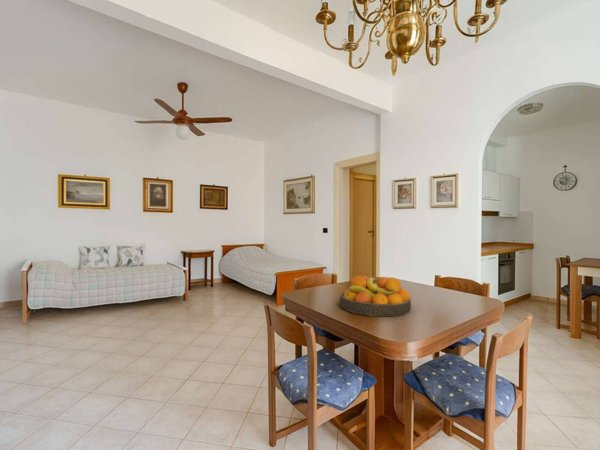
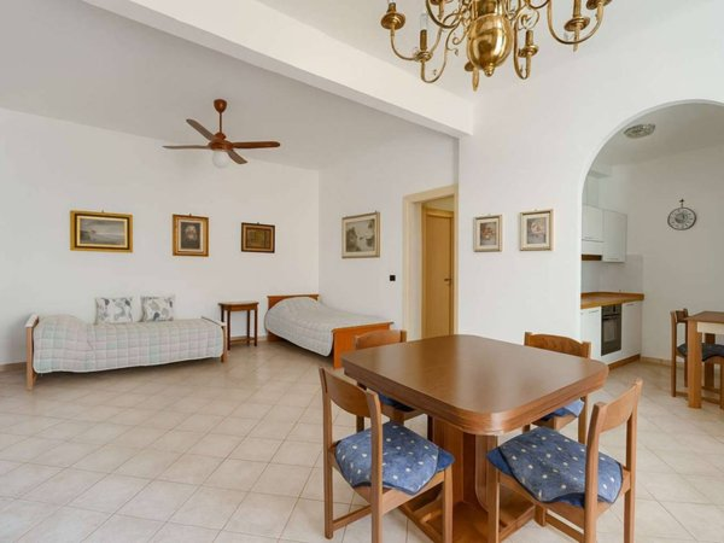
- fruit bowl (374, 291)
